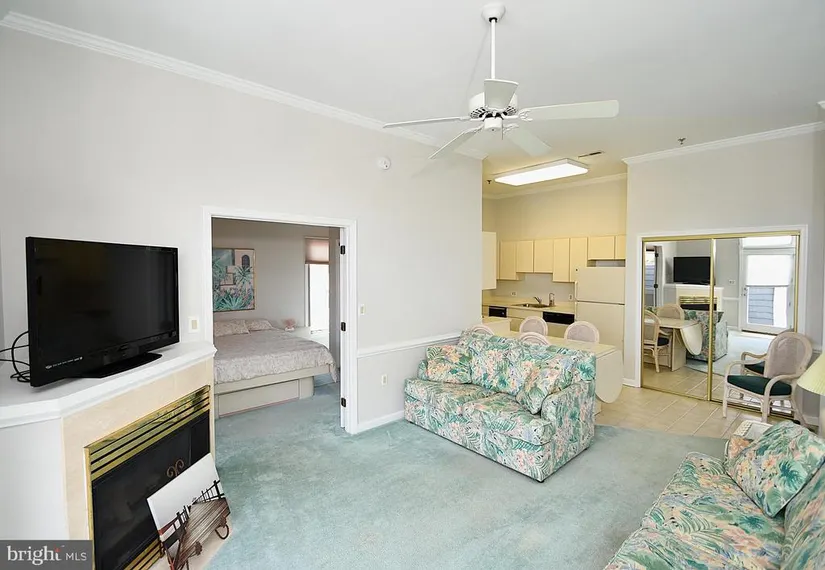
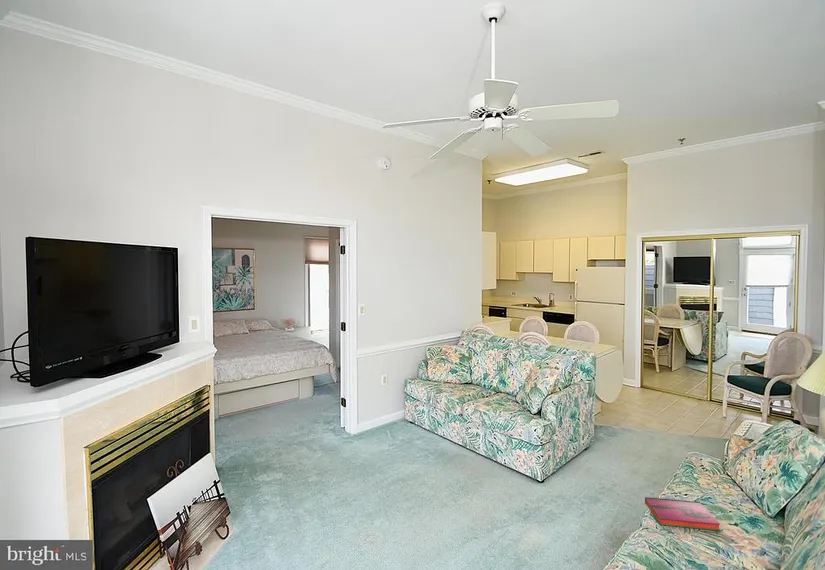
+ hardback book (680, 512)
